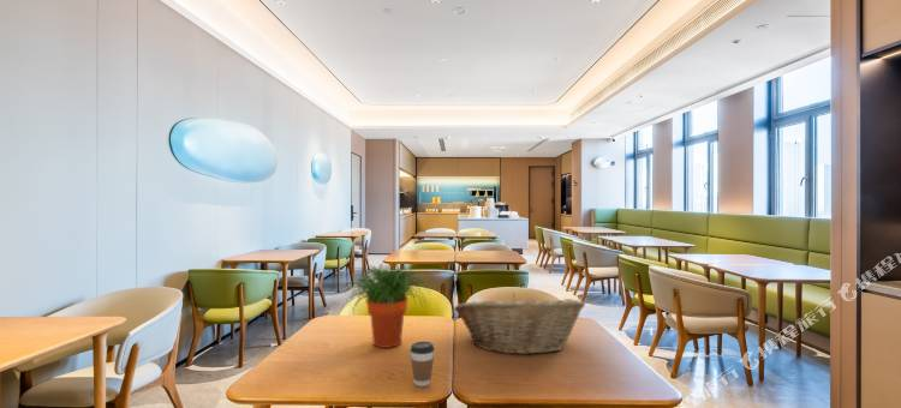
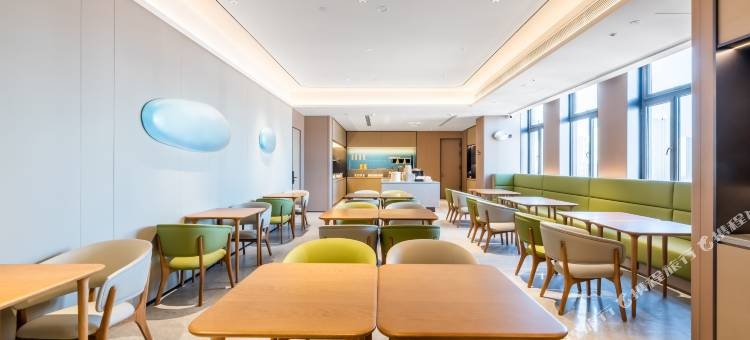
- coffee cup (422, 364)
- potted plant (387, 304)
- fruit basket (518, 317)
